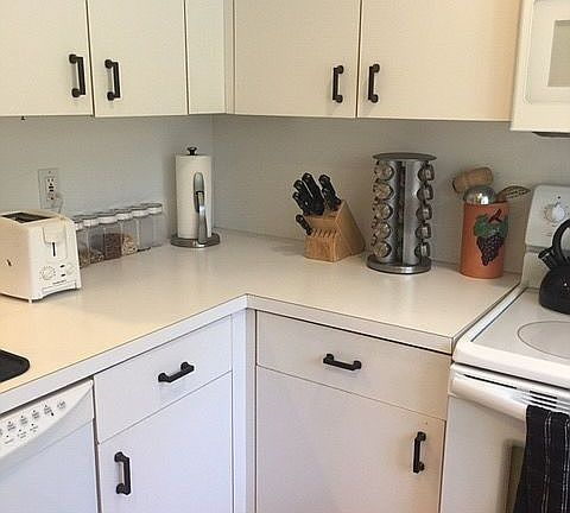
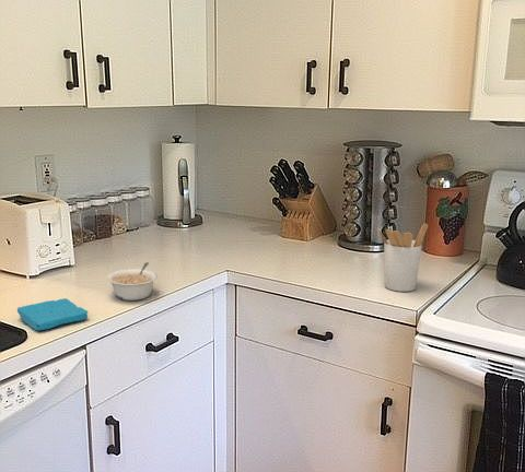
+ utensil holder (400, 256)
+ legume (132, 283)
+ sponge (52, 312)
